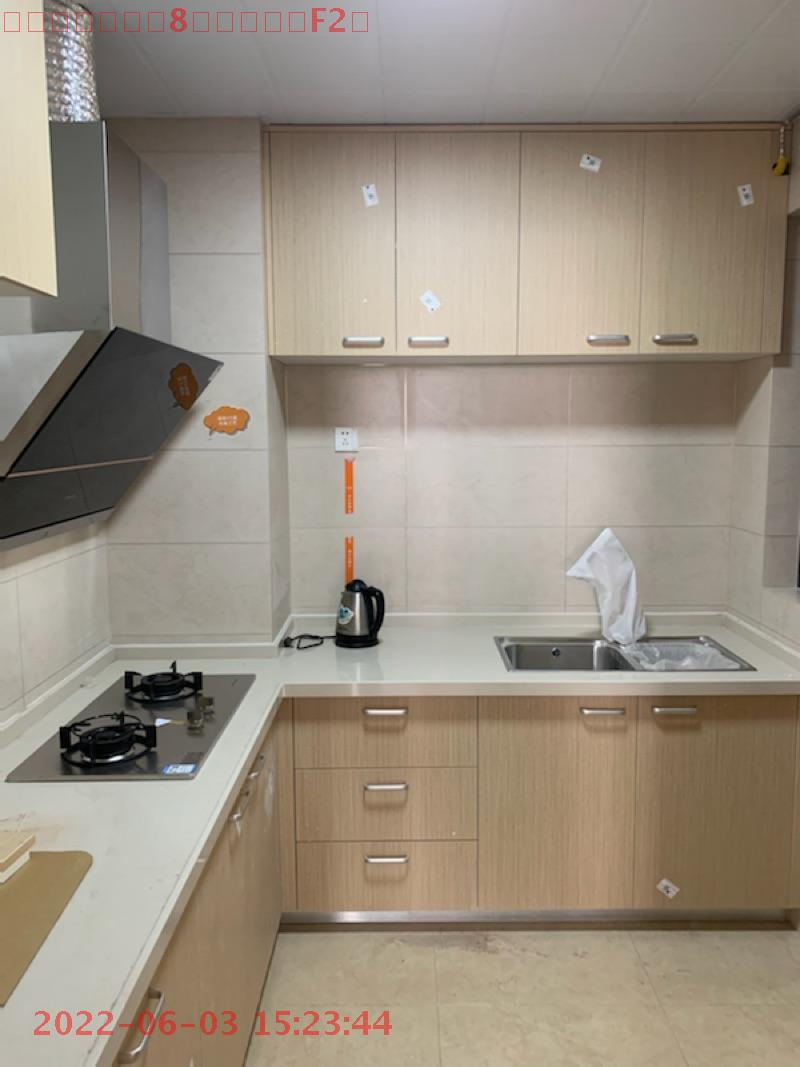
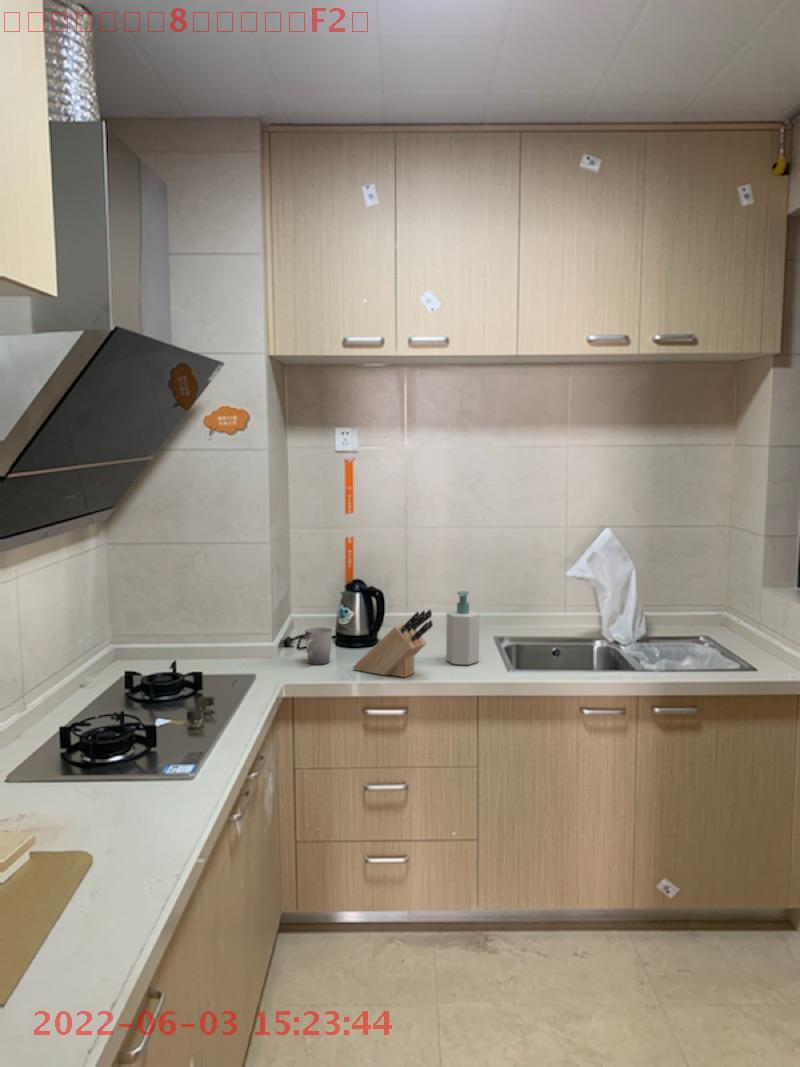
+ soap bottle (462, 626)
+ cup (316, 647)
+ knife block (394, 639)
